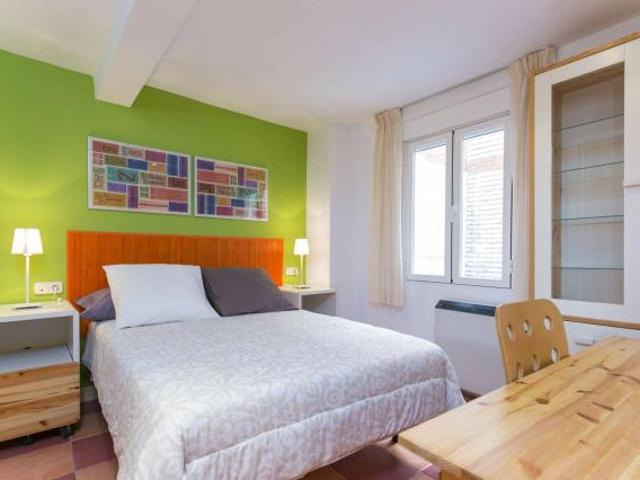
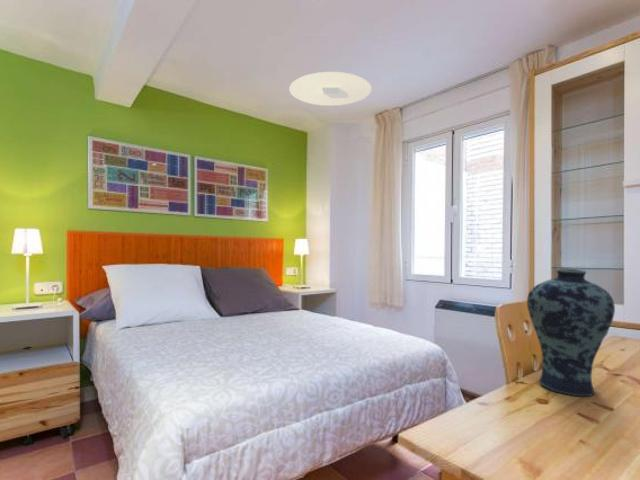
+ ceiling light (330, 86)
+ vase (568, 328)
